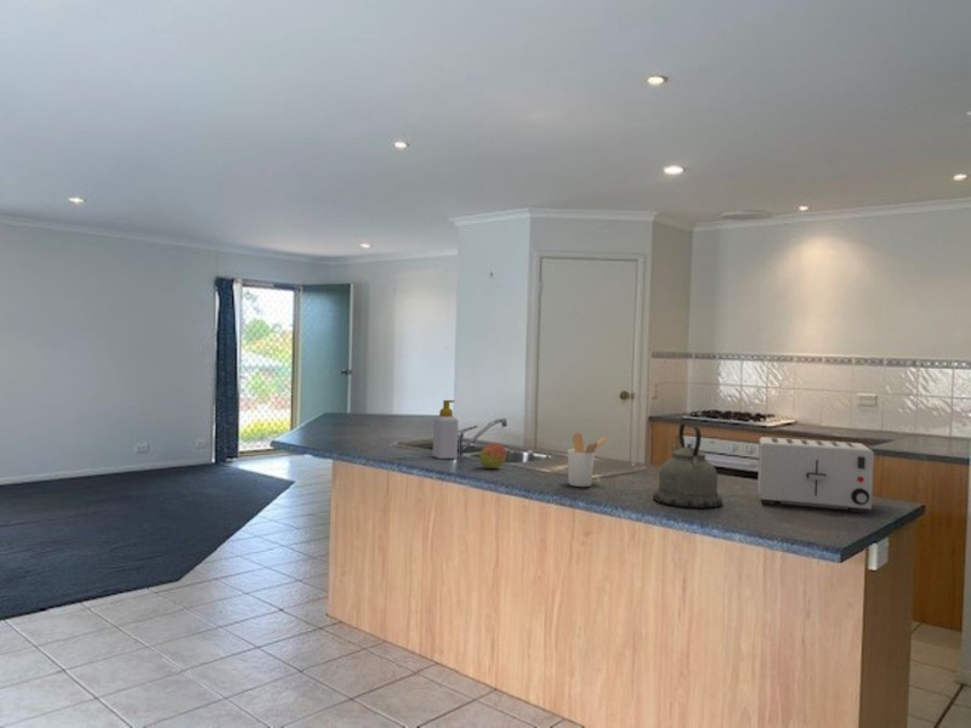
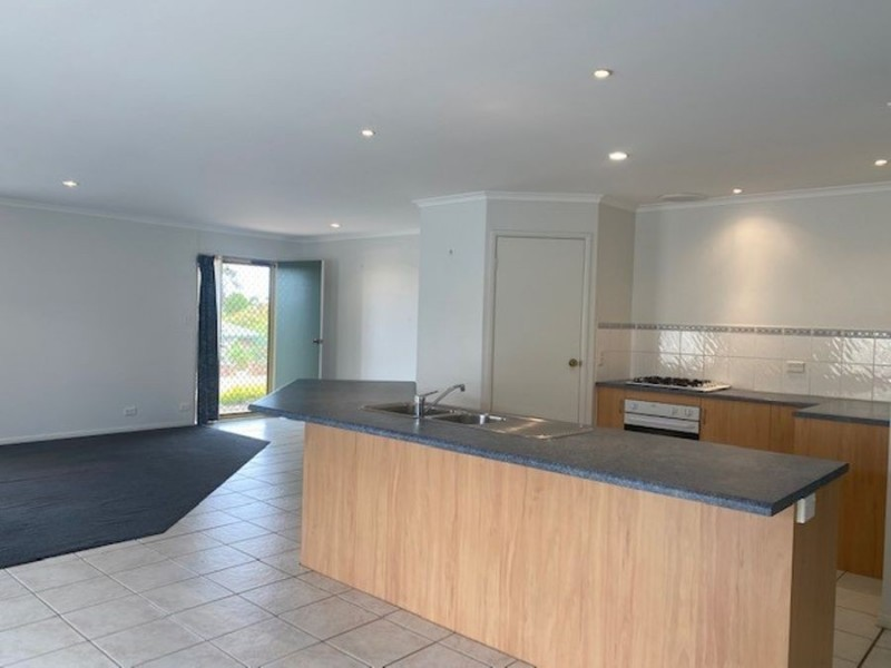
- utensil holder (587, 459)
- soap bottle (445, 428)
- kettle (685, 461)
- toaster (812, 473)
- fruit (492, 455)
